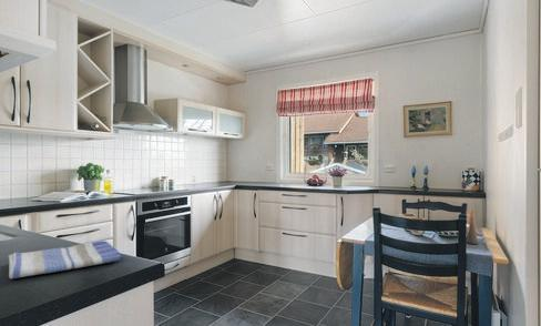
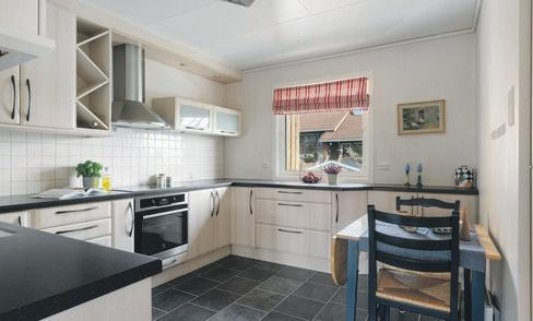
- dish towel (65, 256)
